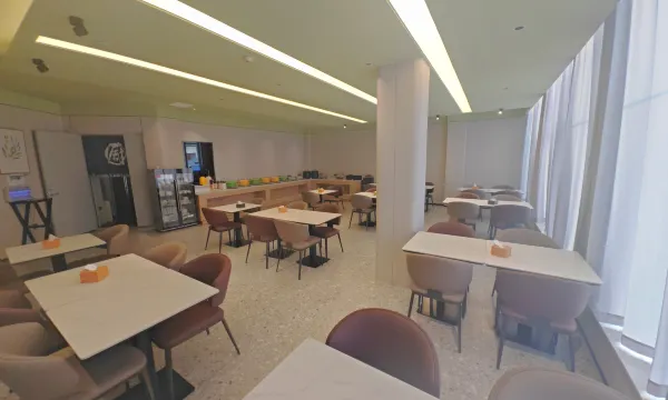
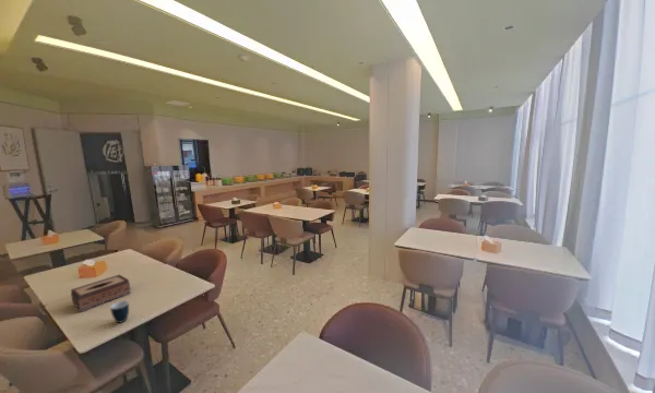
+ mug (121, 313)
+ tissue box (102, 291)
